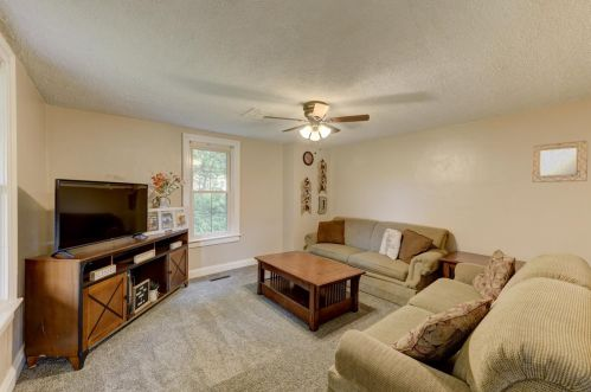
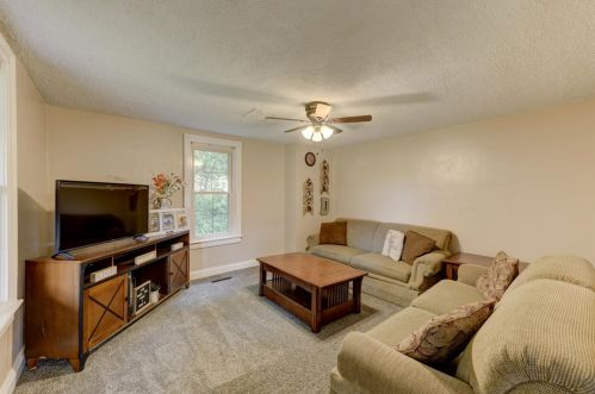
- home mirror (558, 162)
